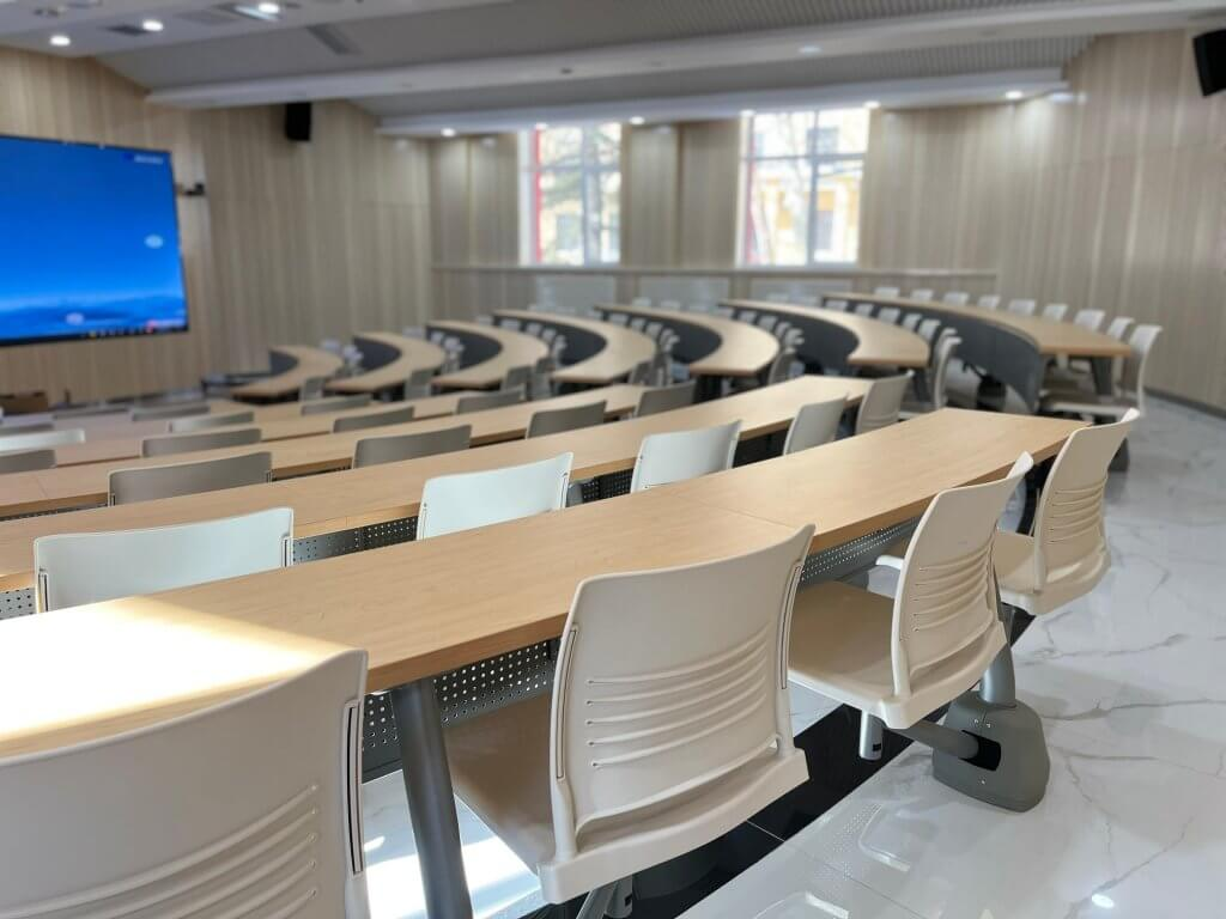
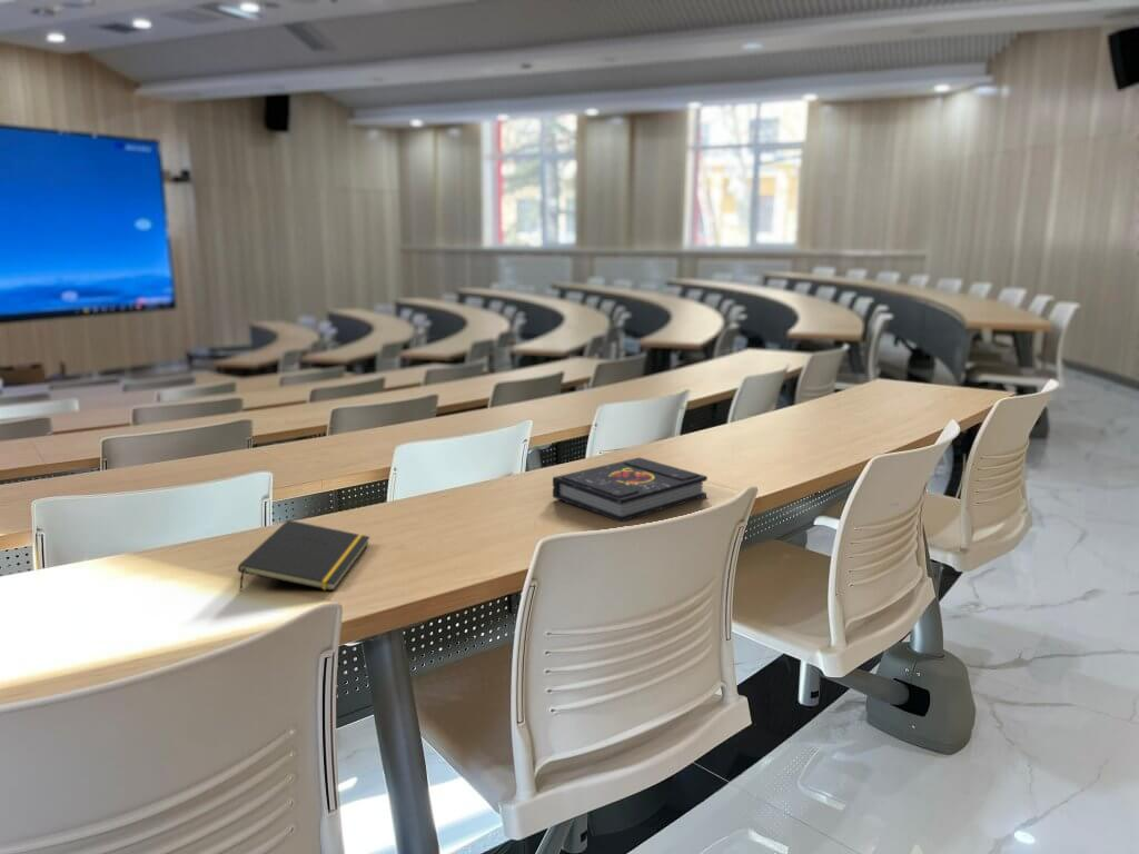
+ notepad (308, 553)
+ book (630, 486)
